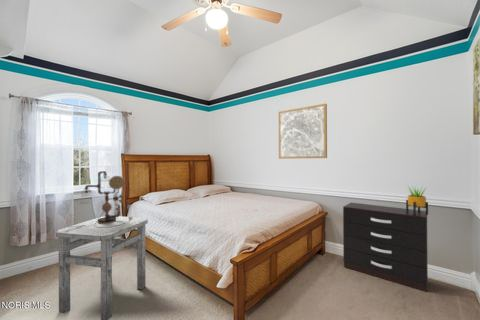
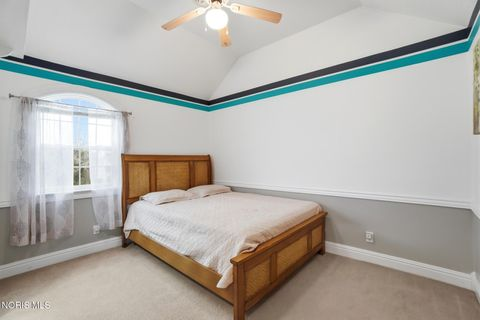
- side table (106, 261)
- dresser (383, 241)
- potted plant (416, 198)
- table lamp (106, 196)
- wall art (301, 133)
